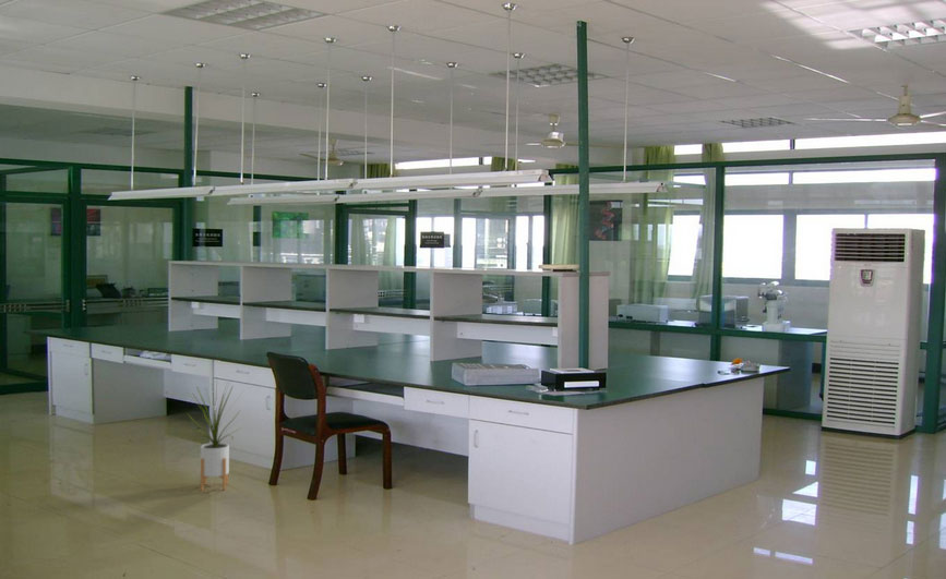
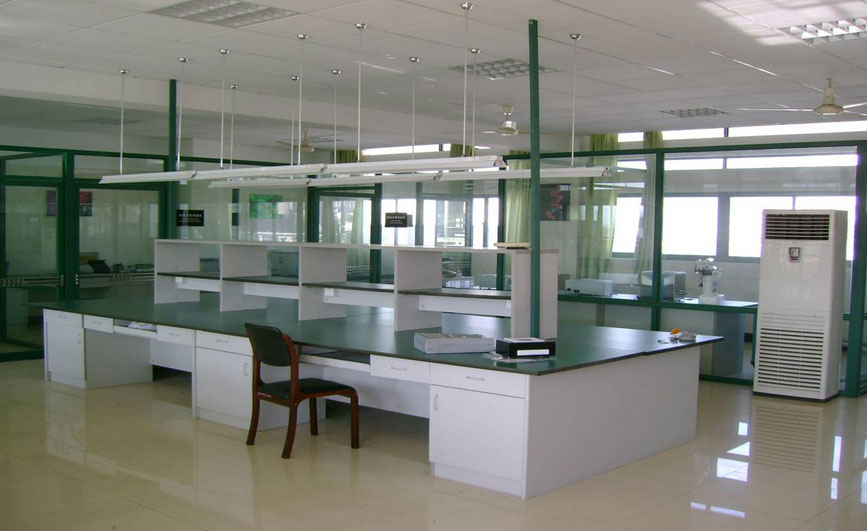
- house plant (214, 432)
